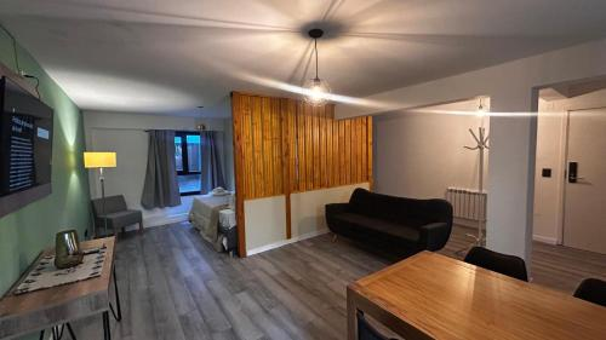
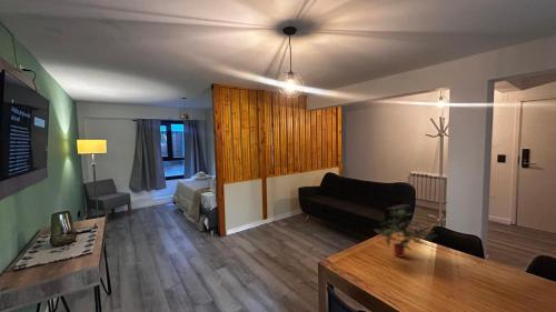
+ potted plant (404, 235)
